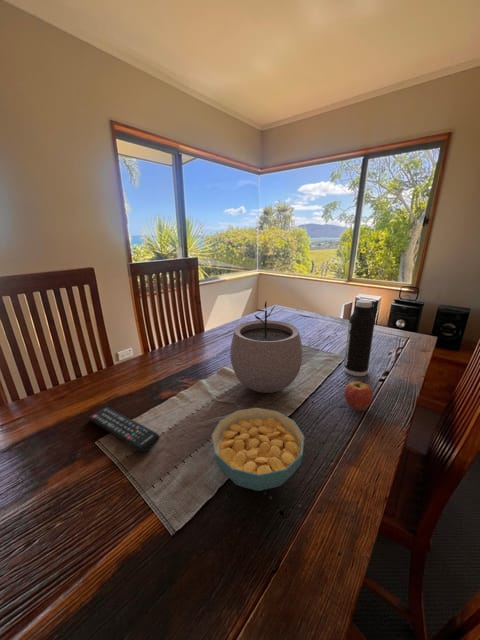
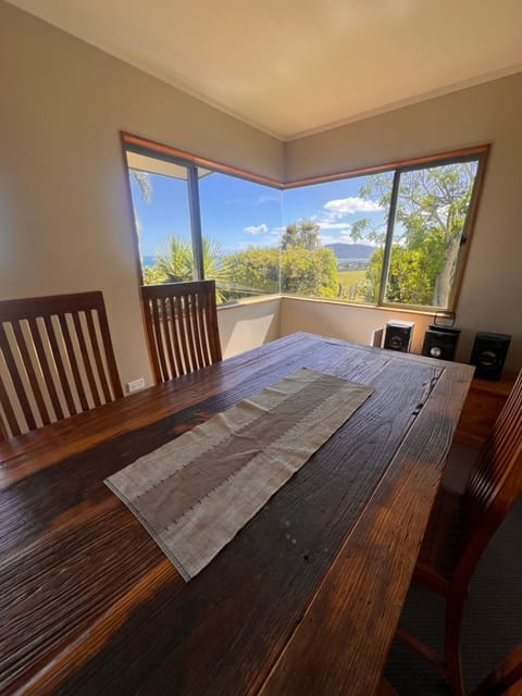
- plant pot (266, 346)
- water bottle (359, 337)
- cereal bowl (257, 454)
- fruit (358, 393)
- remote control (121, 427)
